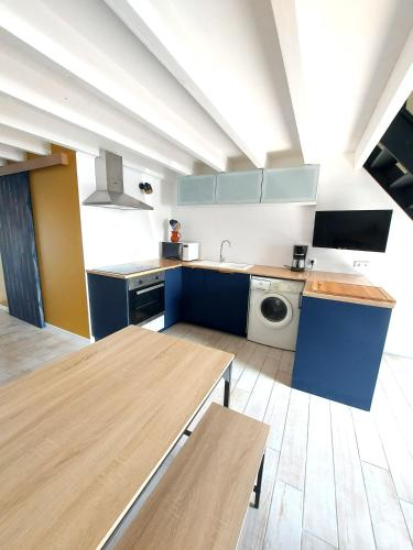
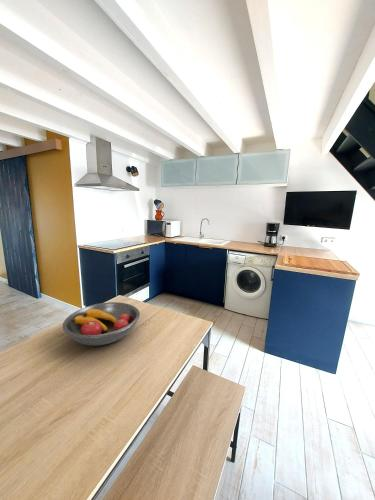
+ fruit bowl (103, 323)
